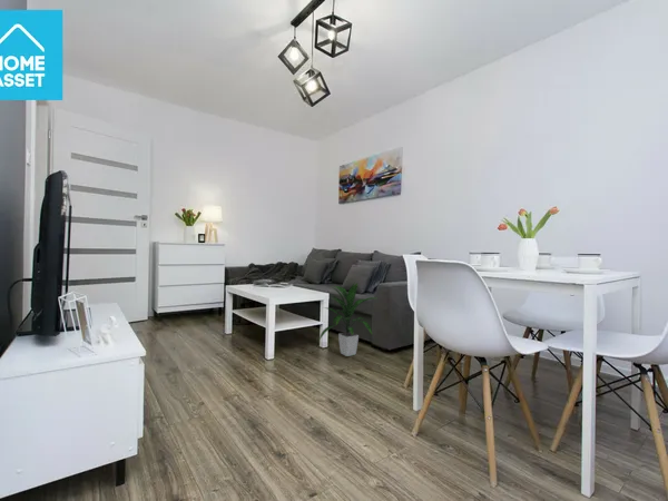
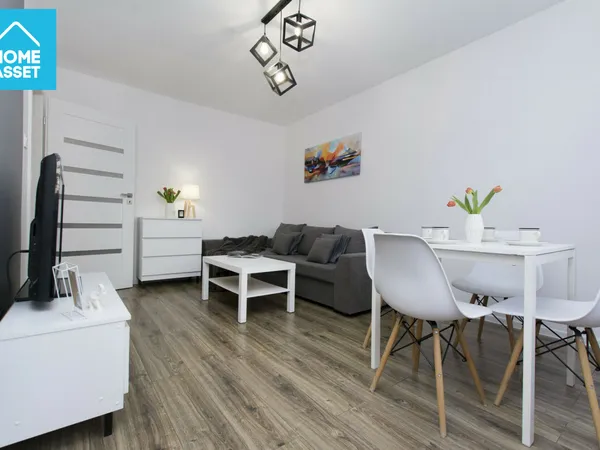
- indoor plant (345, 316)
